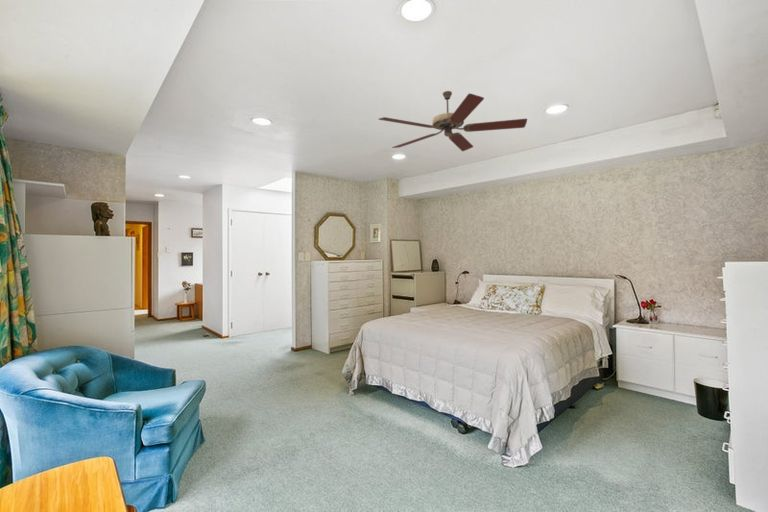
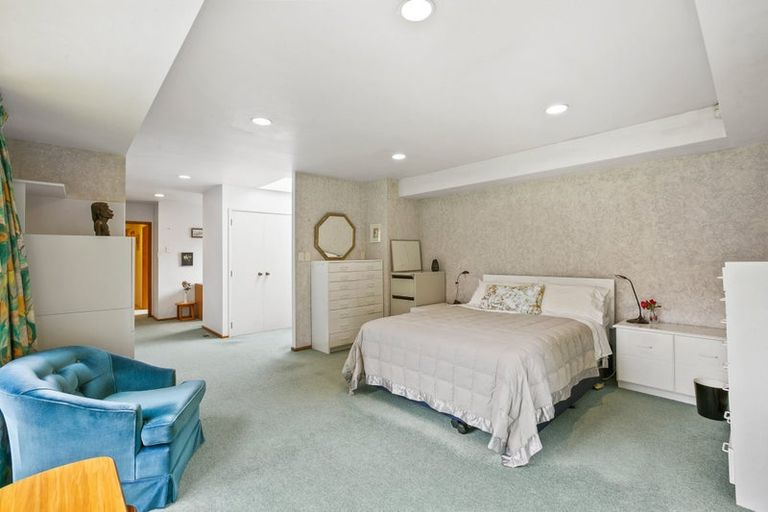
- ceiling fan (452, 114)
